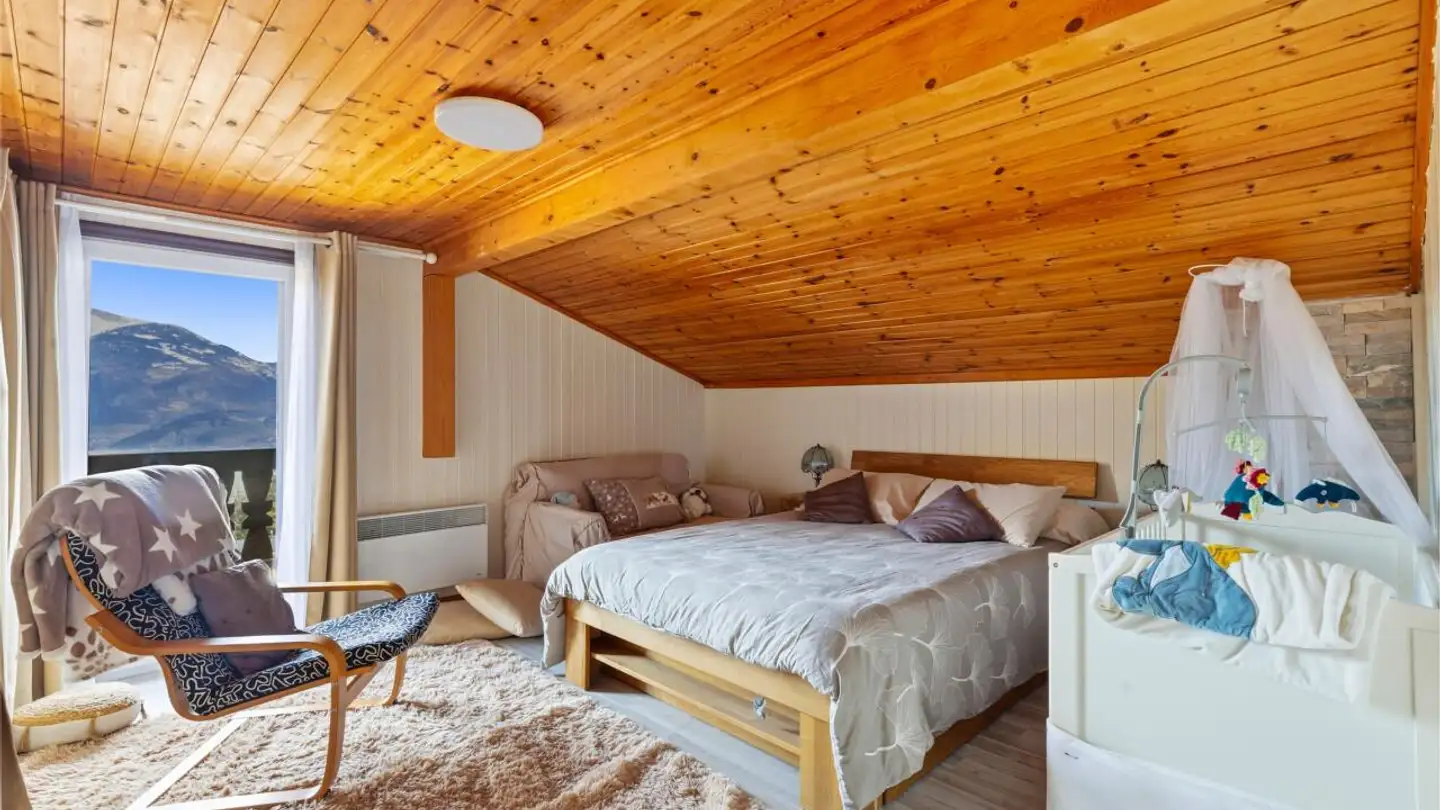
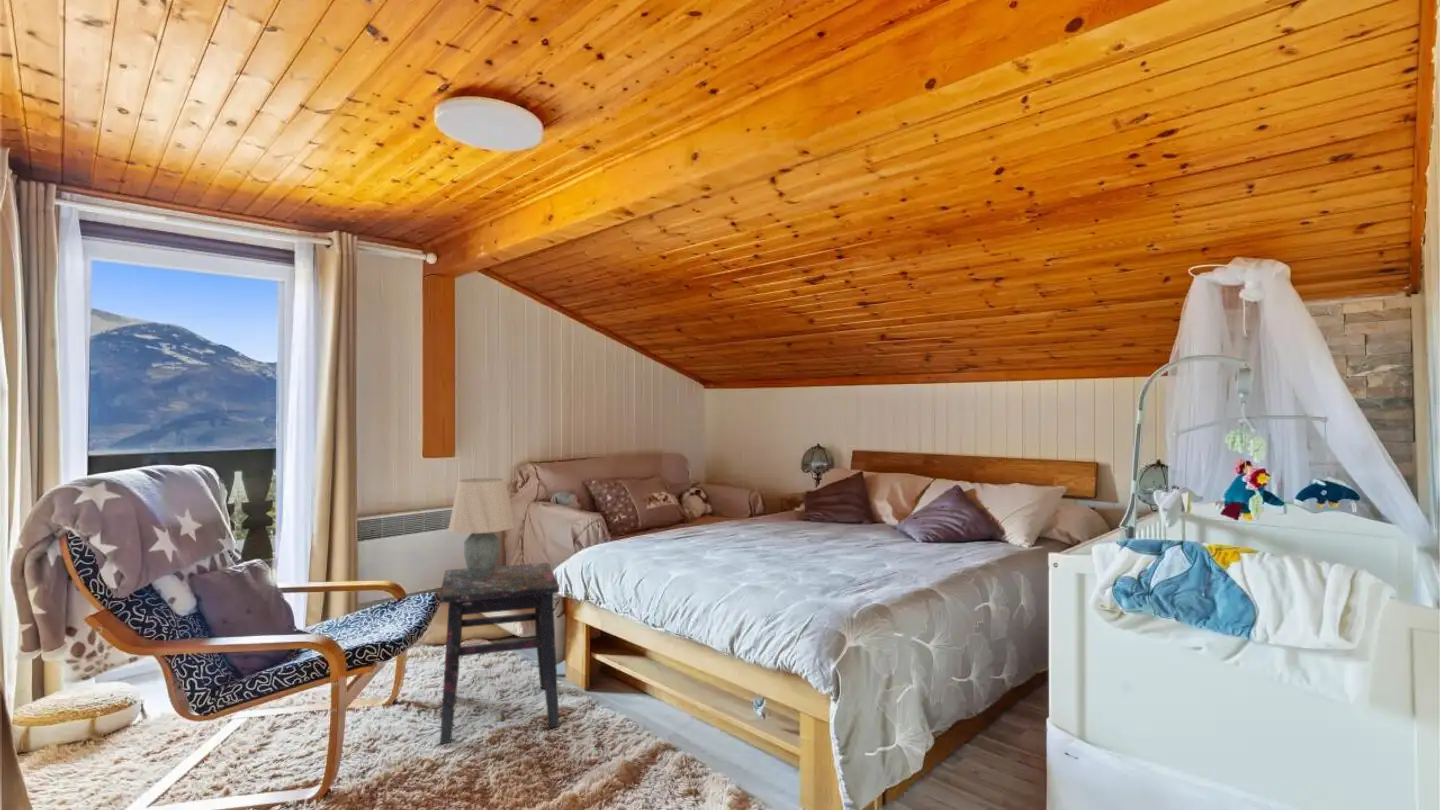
+ table lamp (482, 526)
+ side table (499, 644)
